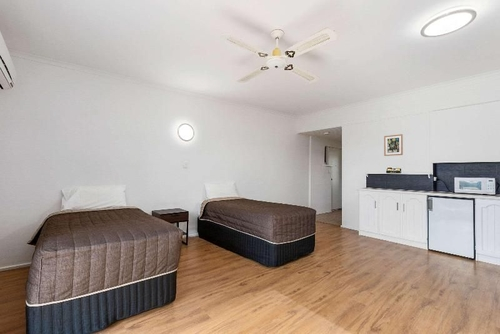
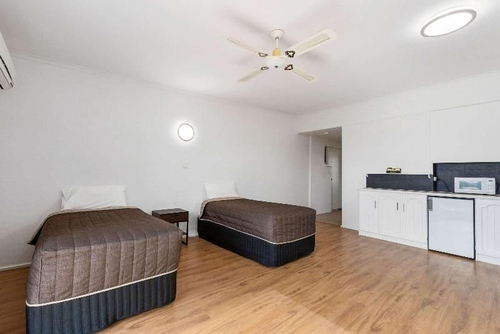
- wall art (393, 145)
